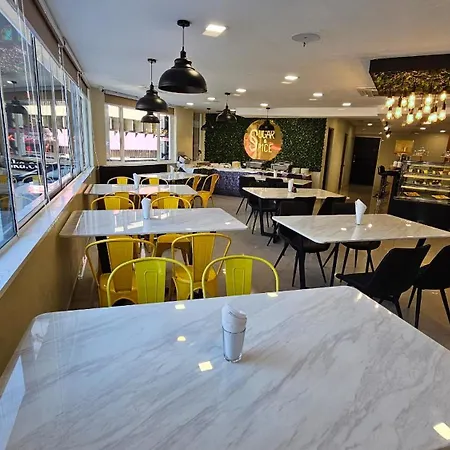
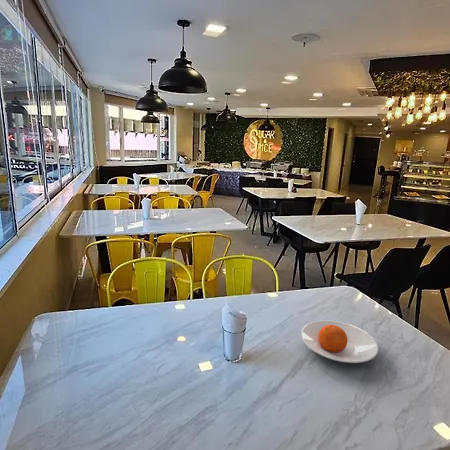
+ plate (338, 336)
